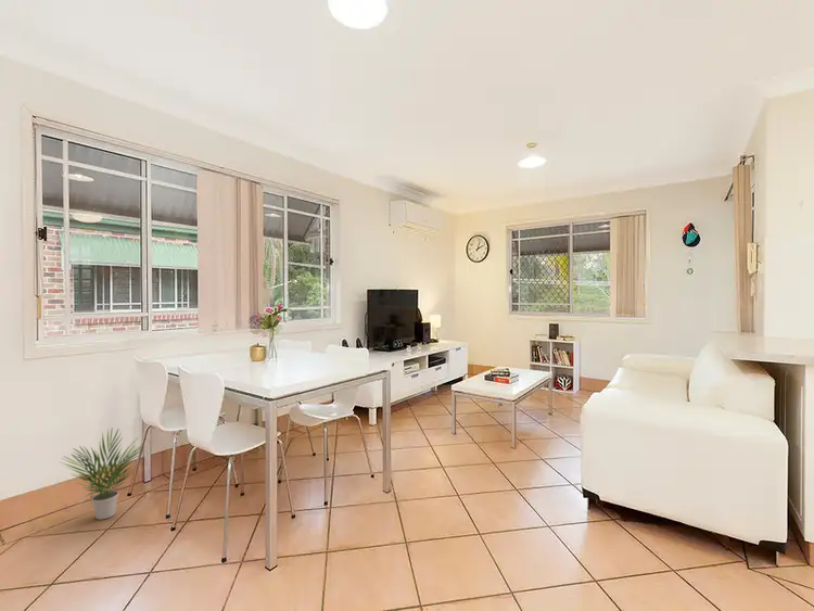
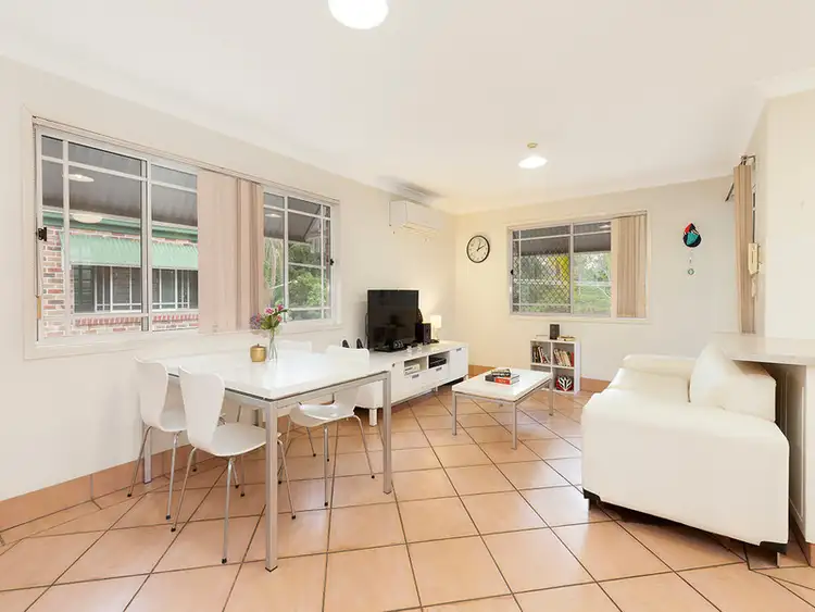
- potted plant (104, 475)
